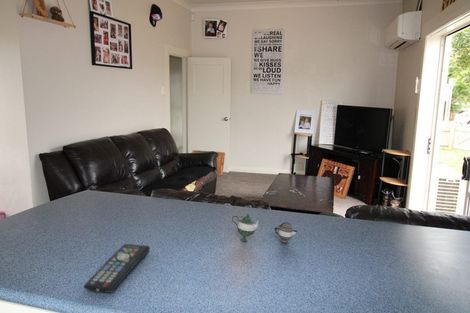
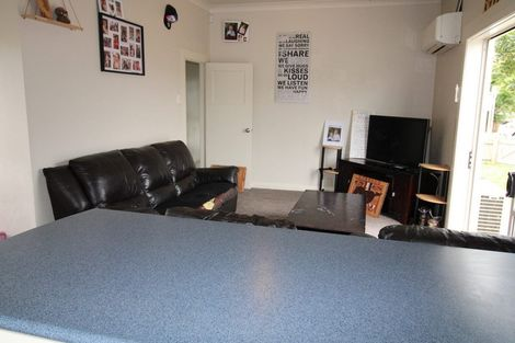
- remote control (121, 264)
- teapot (257, 225)
